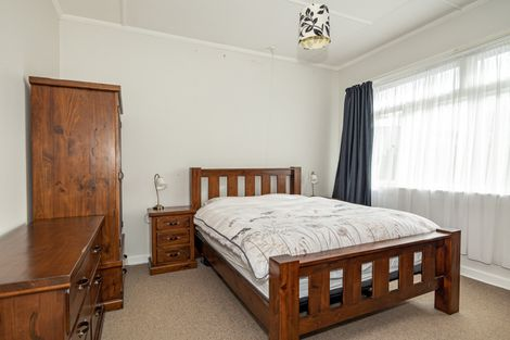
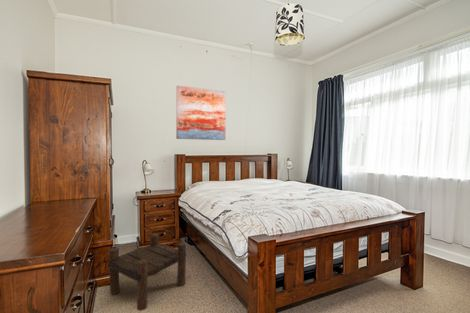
+ wall art (202, 114)
+ stool (149, 267)
